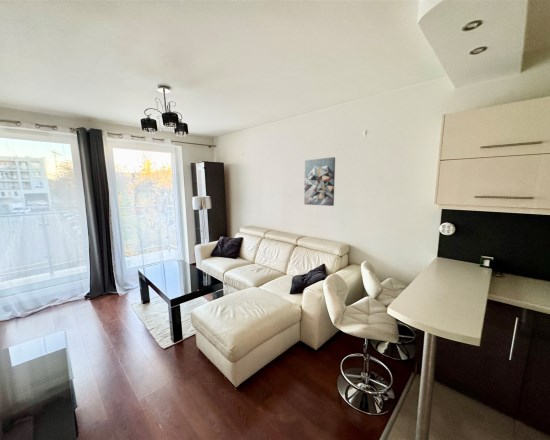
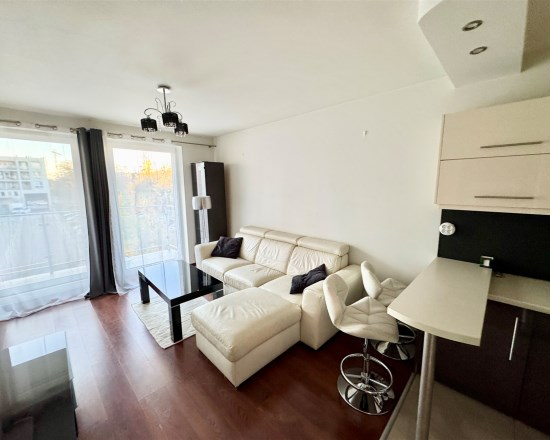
- wall art (318, 182)
